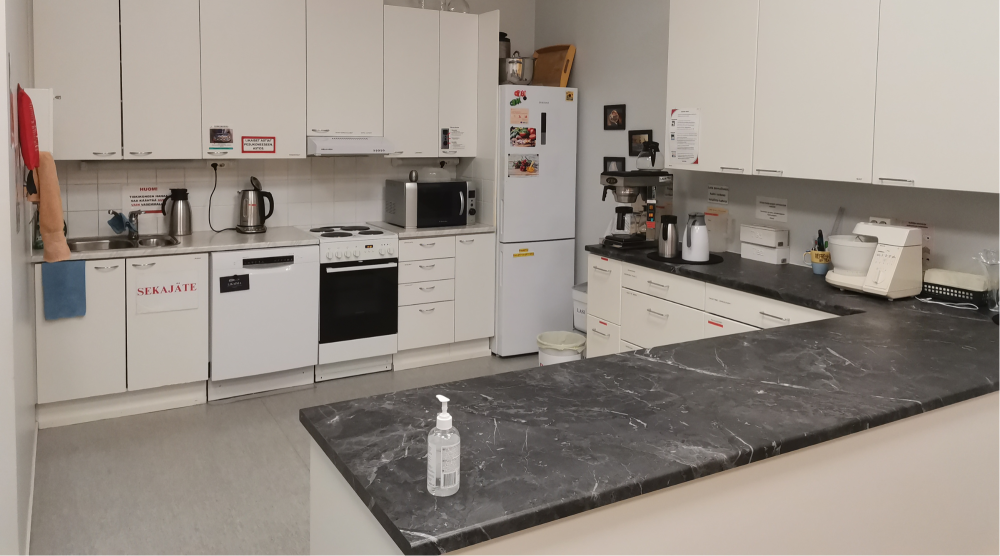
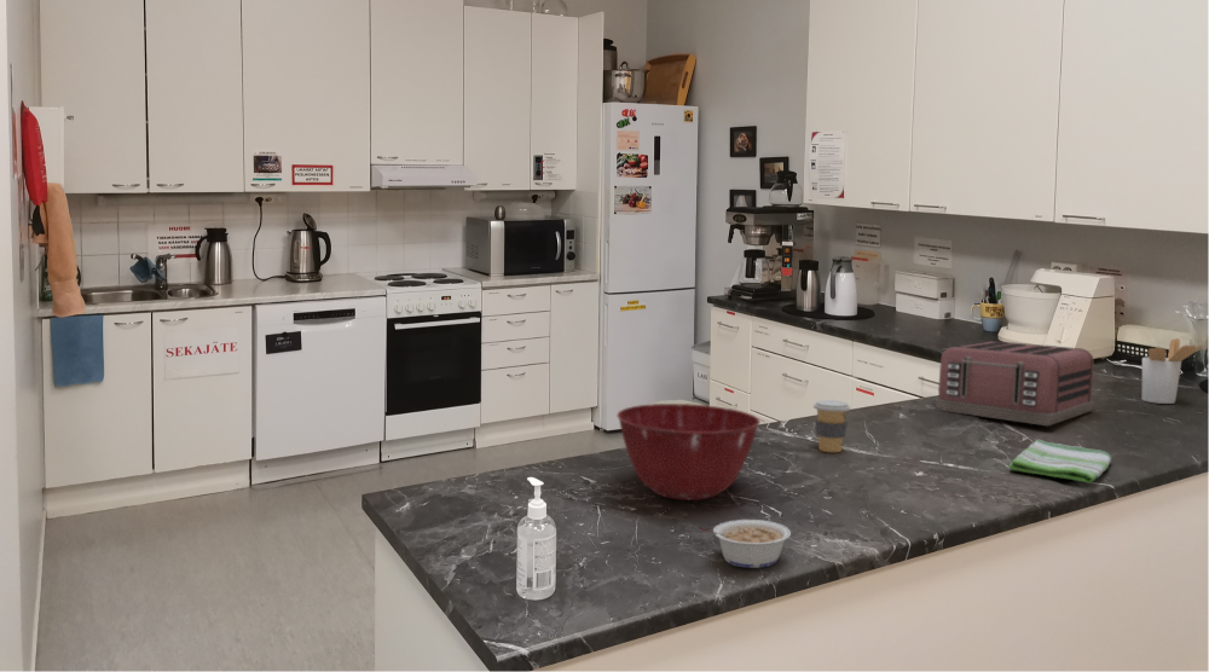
+ mixing bowl (687, 453)
+ dish towel (1060, 459)
+ toaster (1013, 380)
+ utensil holder (1169, 371)
+ legume (750, 543)
+ coffee cup (831, 425)
